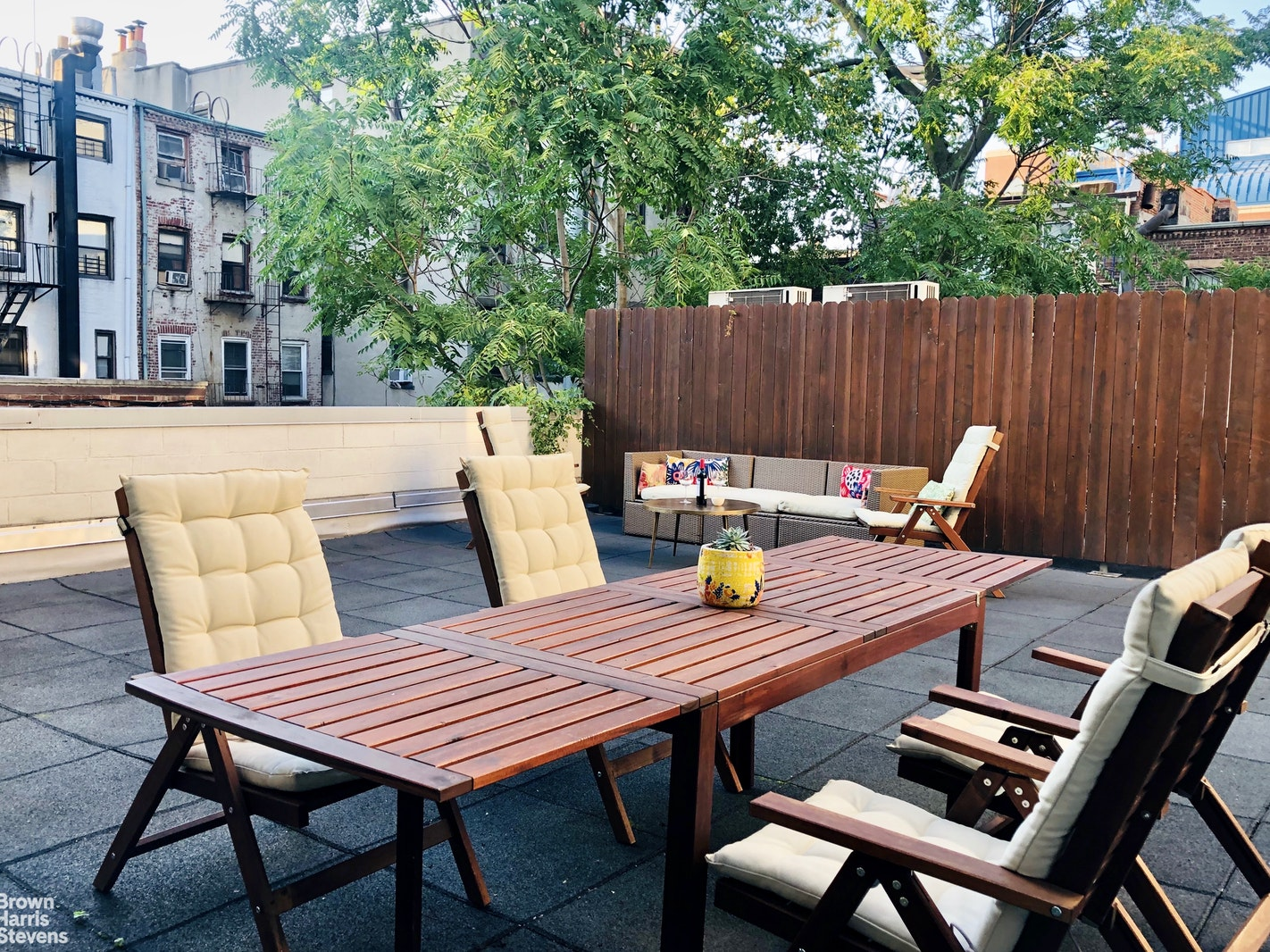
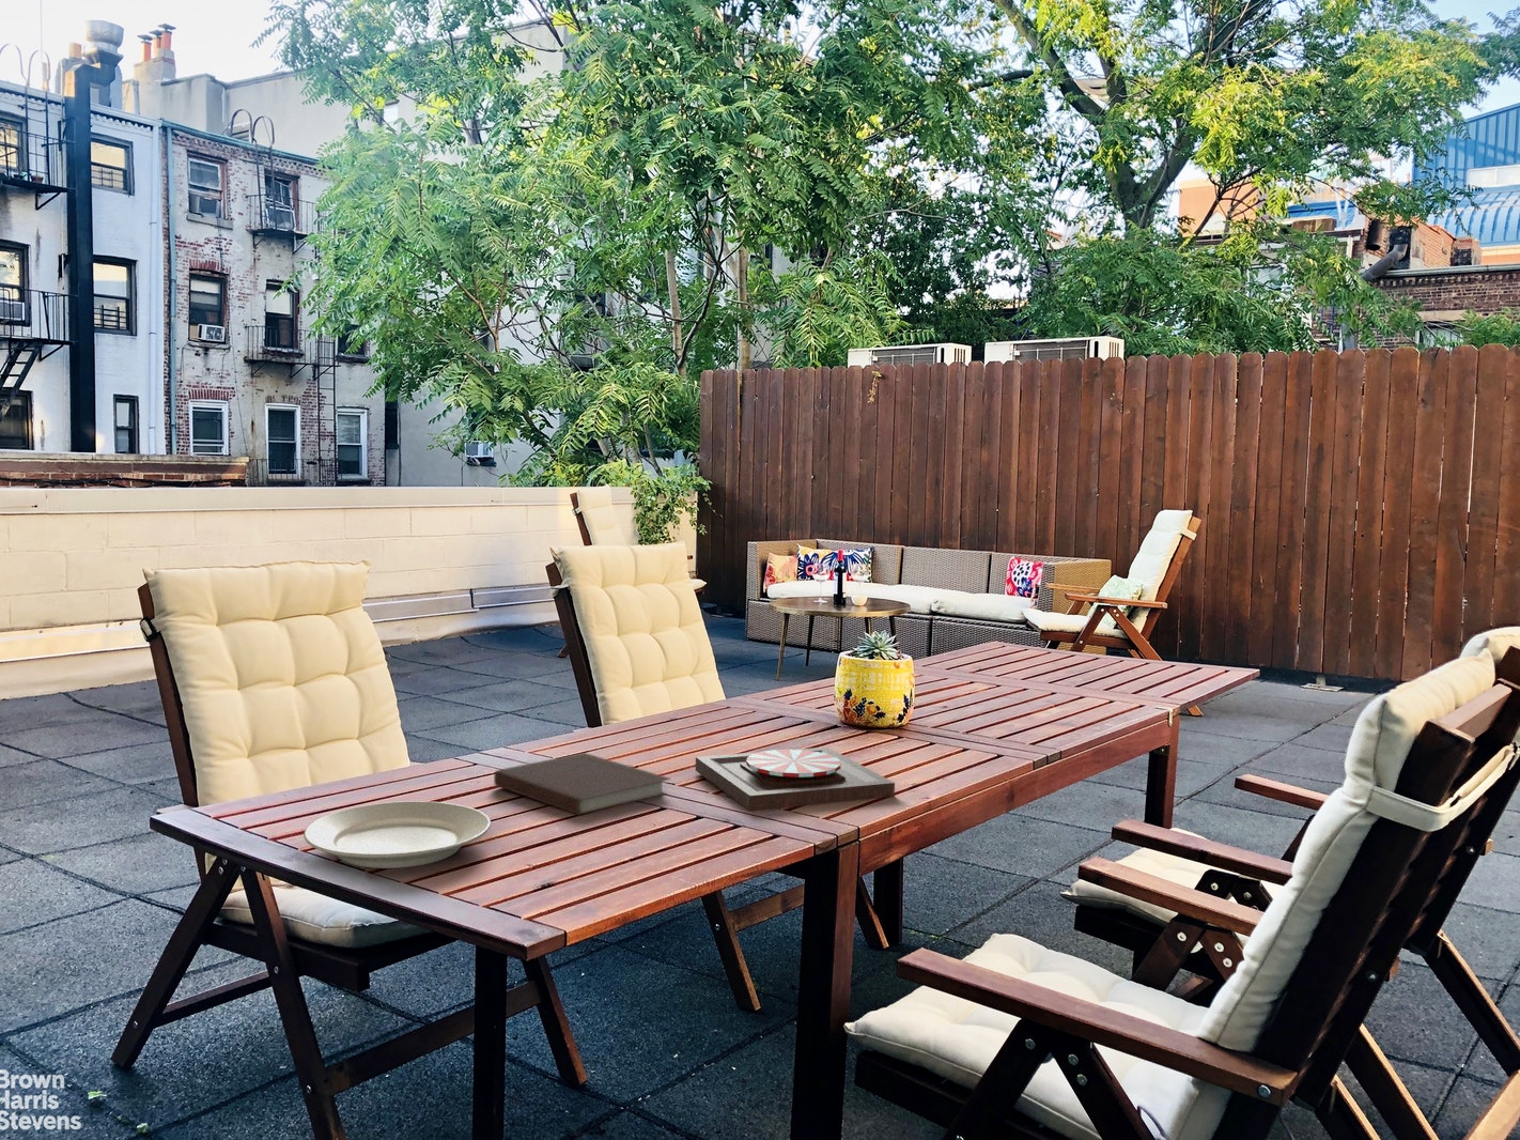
+ plate (399, 836)
+ notebook (582, 782)
+ plate (791, 771)
